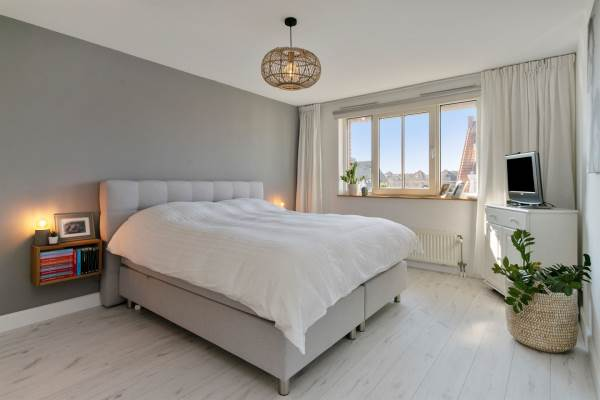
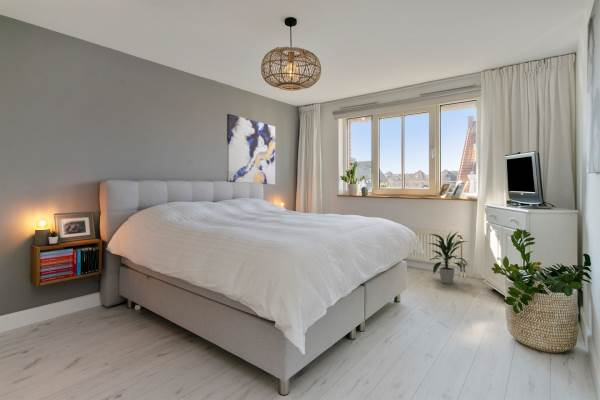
+ indoor plant (445, 256)
+ wall art (252, 152)
